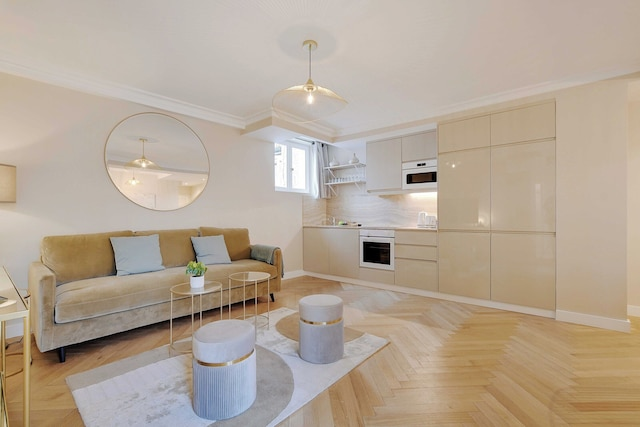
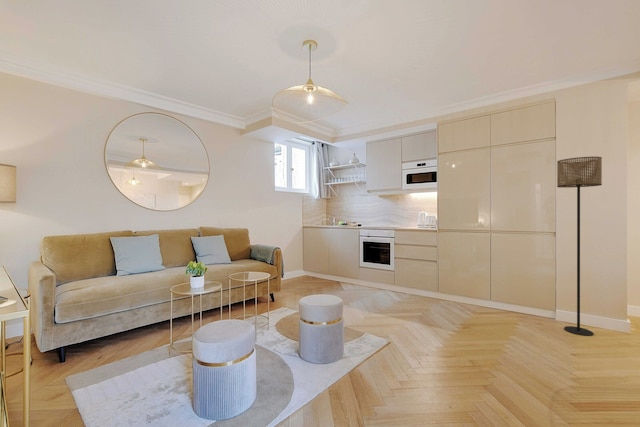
+ floor lamp (578, 245)
